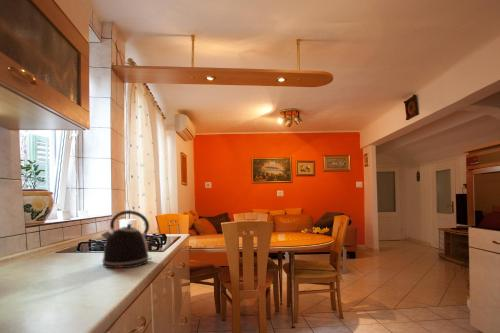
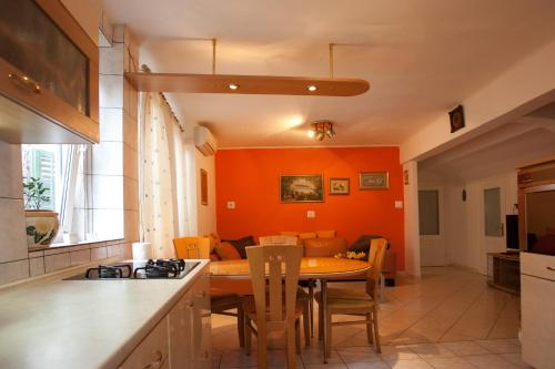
- kettle (126, 236)
